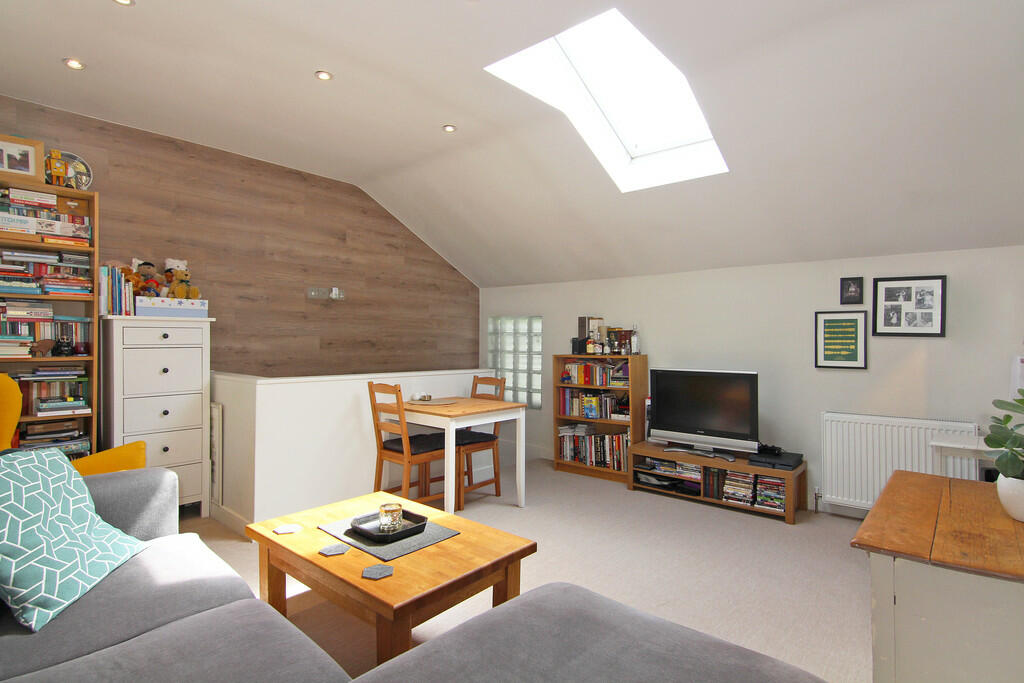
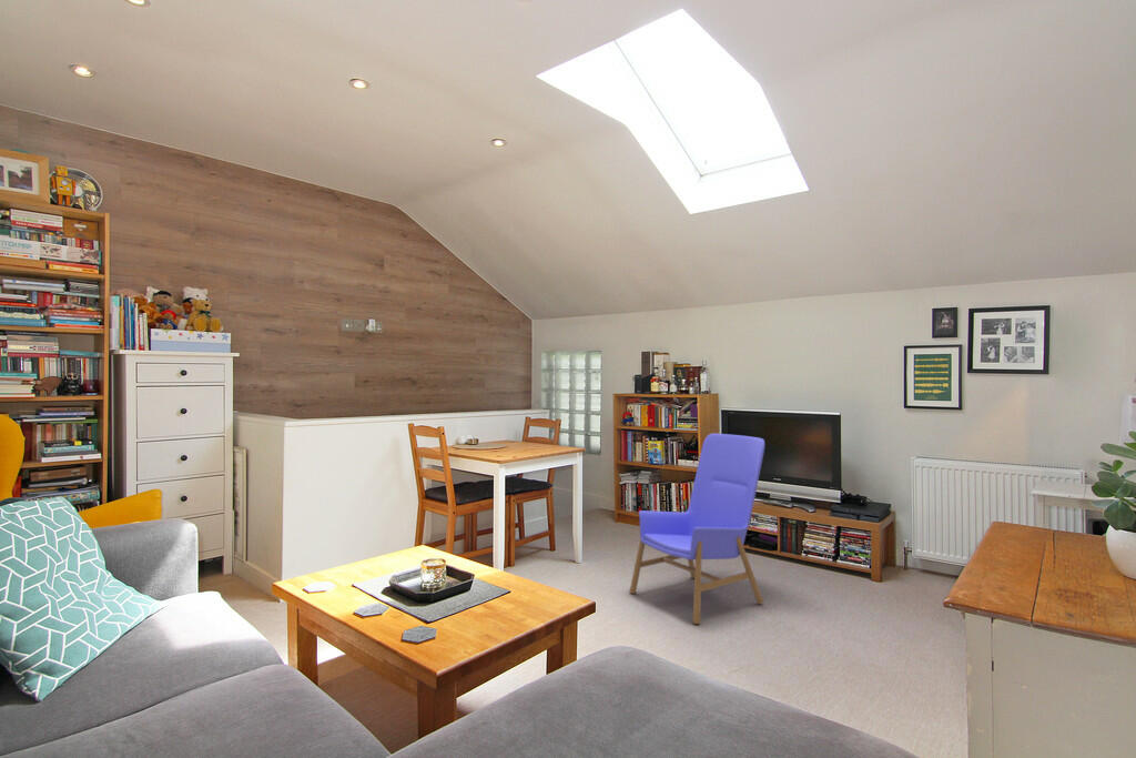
+ armchair (703, 516)
